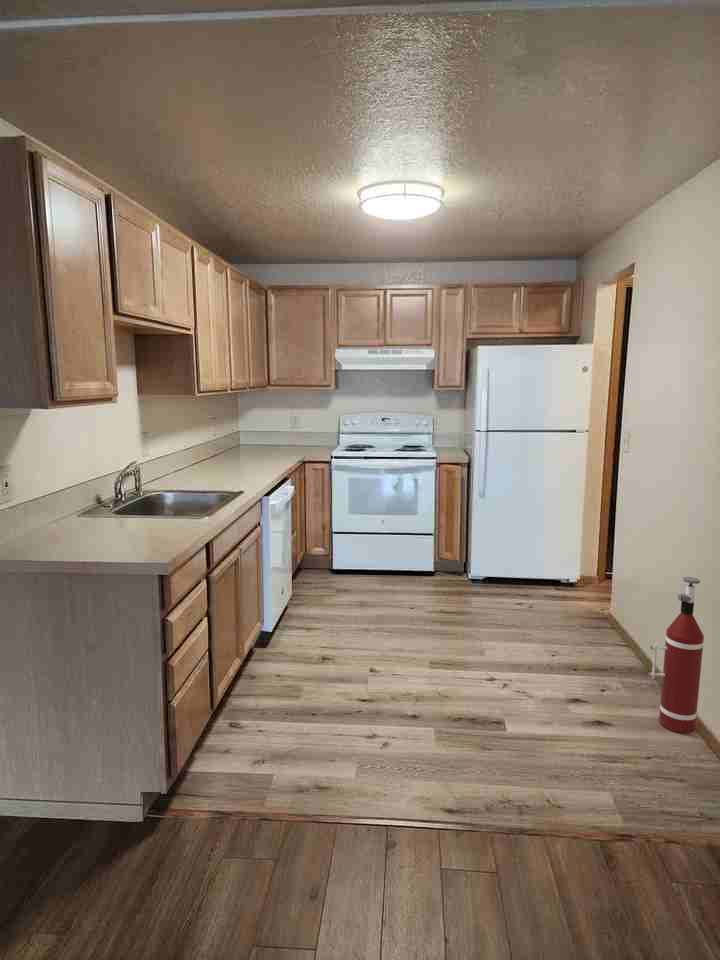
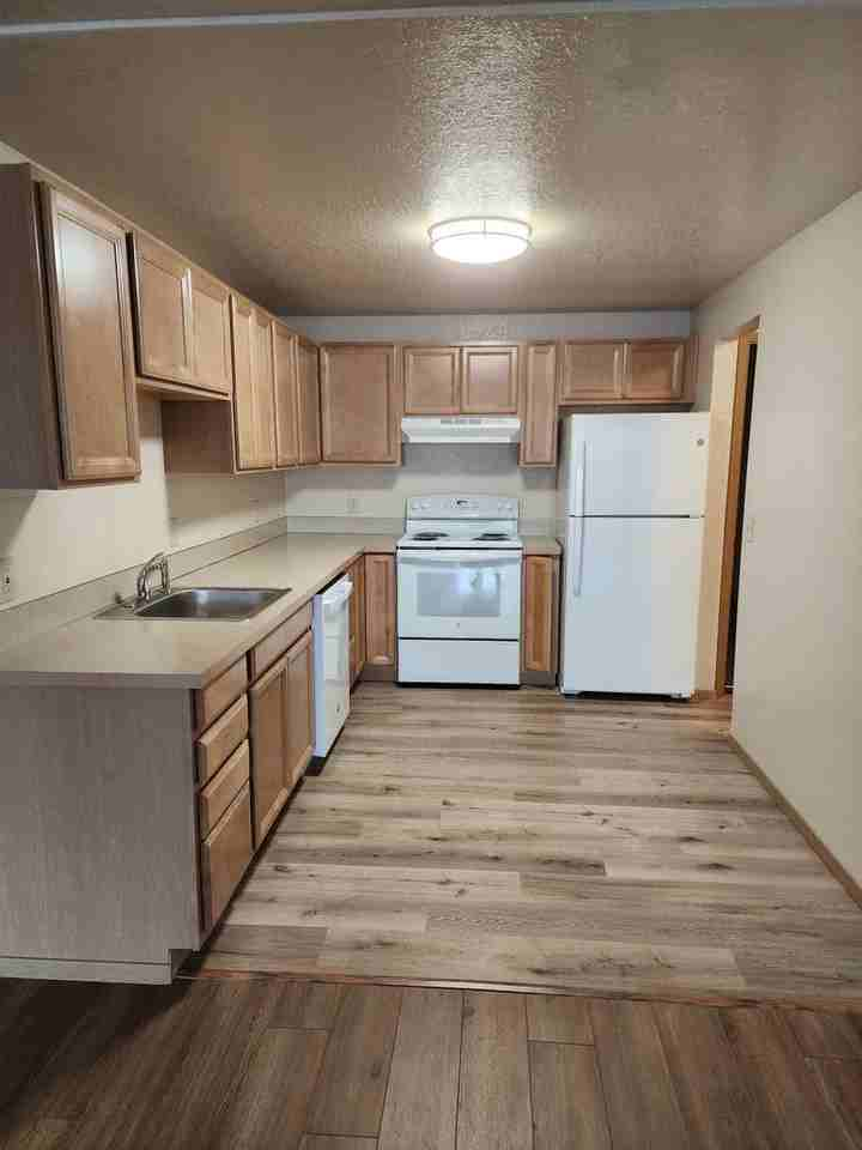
- fire extinguisher (675, 652)
